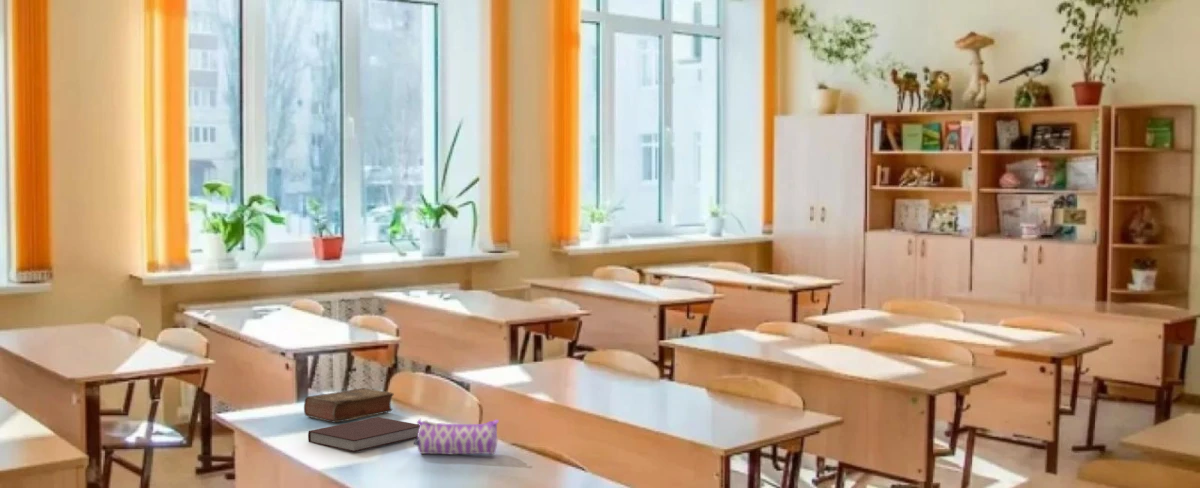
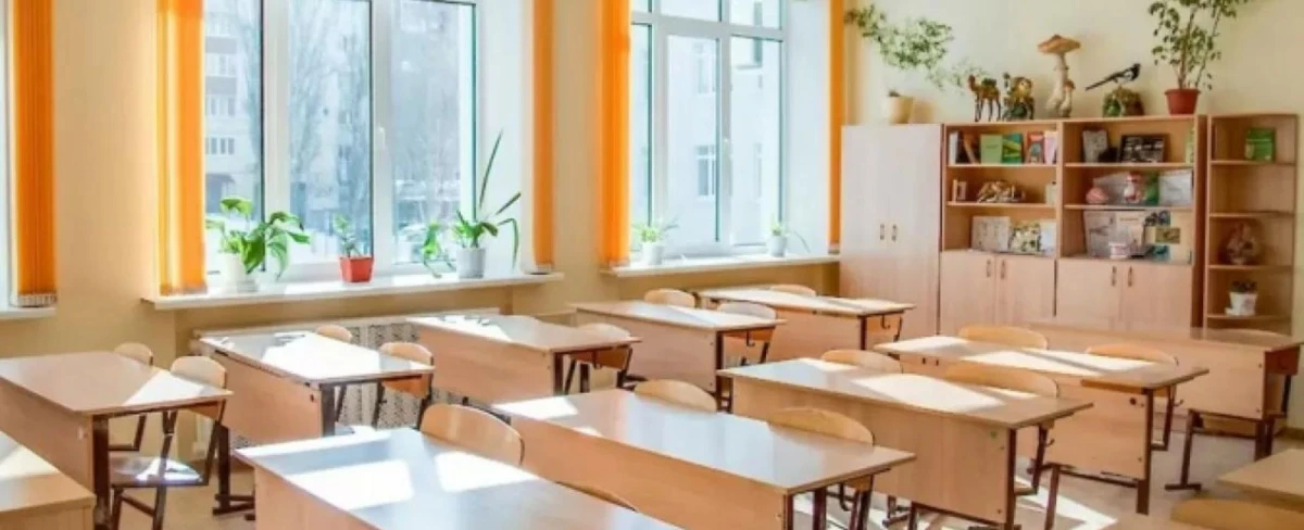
- pencil case (457, 436)
- notebook (366, 433)
- book (349, 403)
